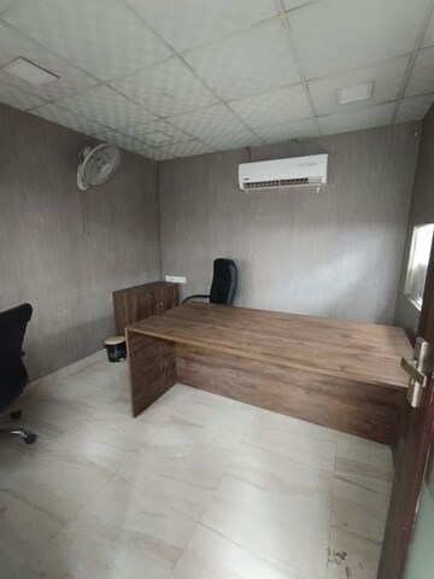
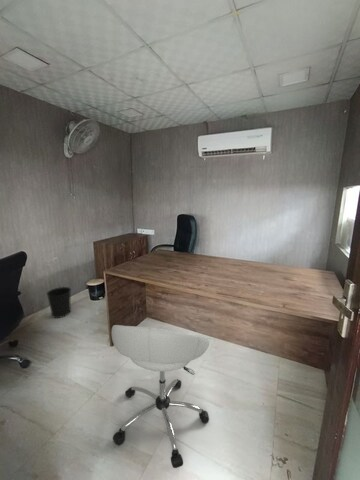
+ wastebasket (60, 302)
+ chair (161, 364)
